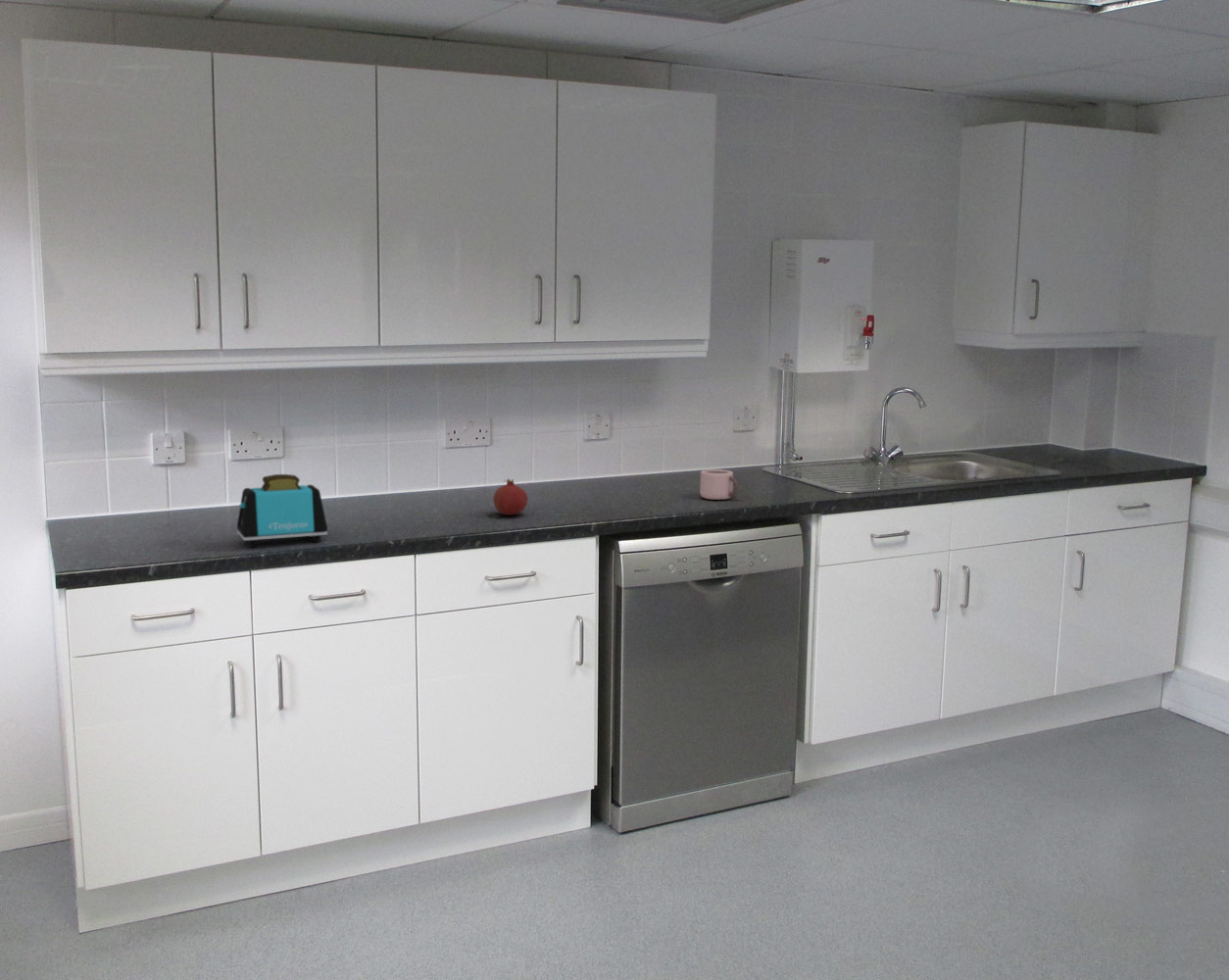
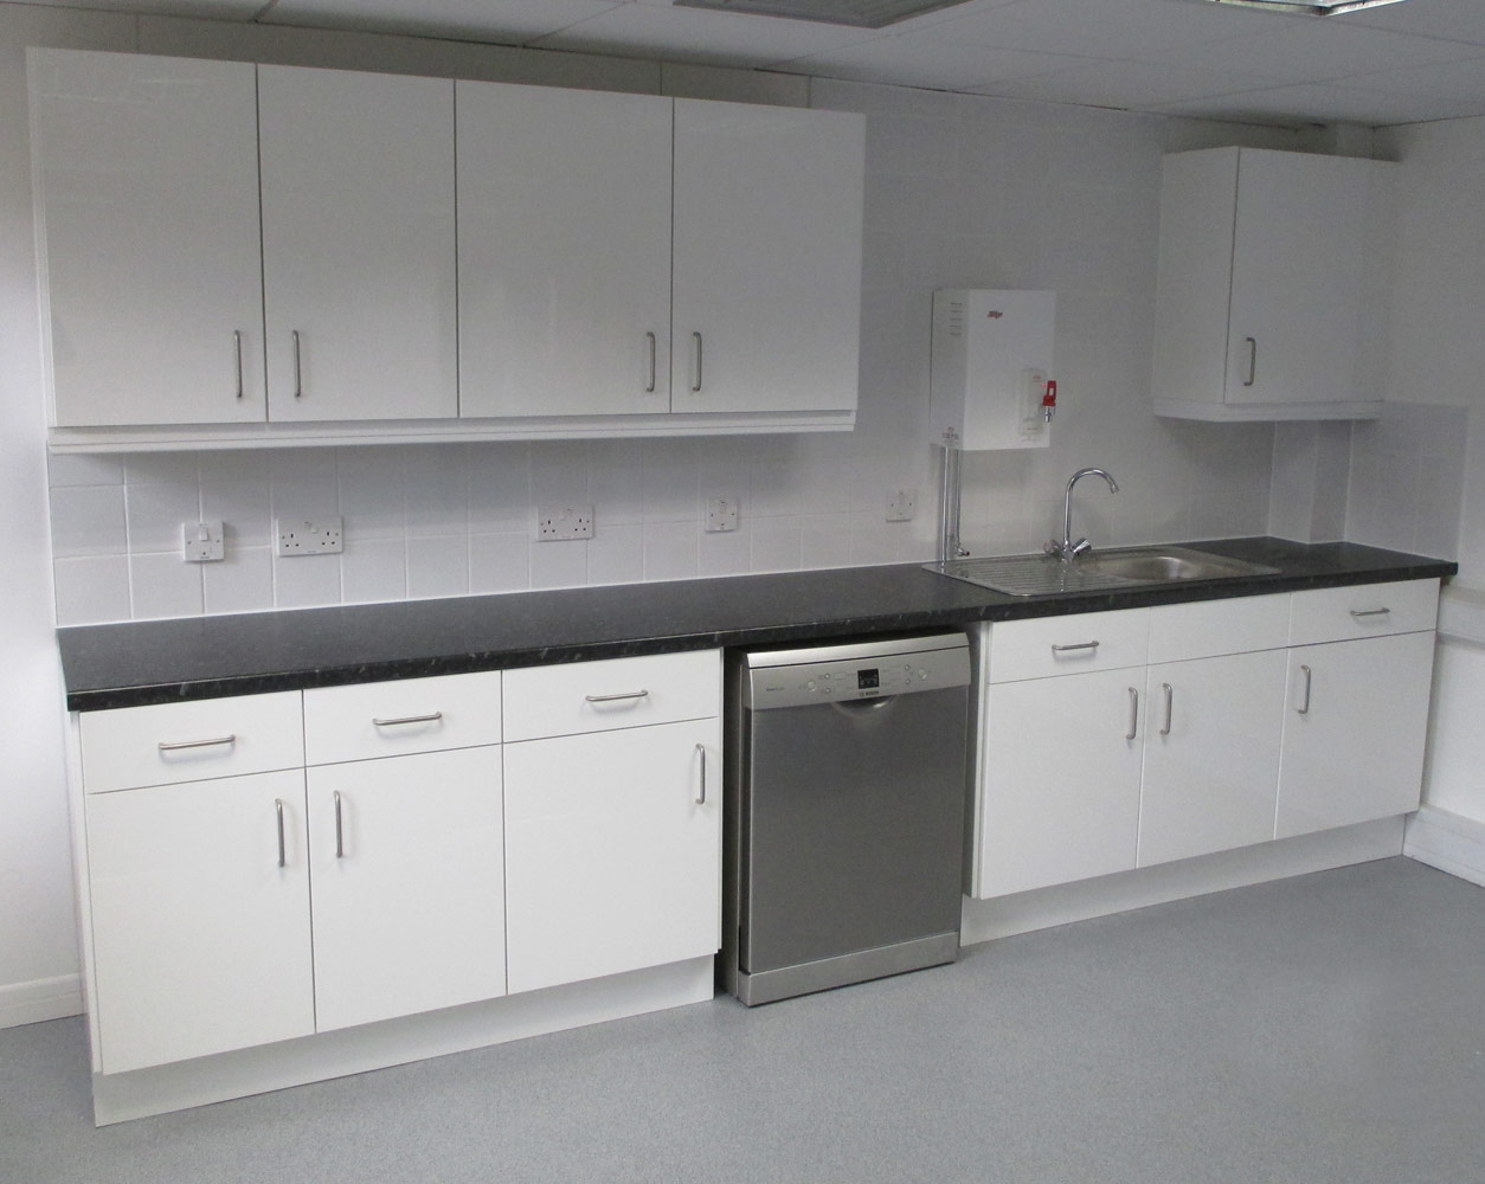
- mug (719, 485)
- toaster (281, 509)
- fruit (510, 497)
